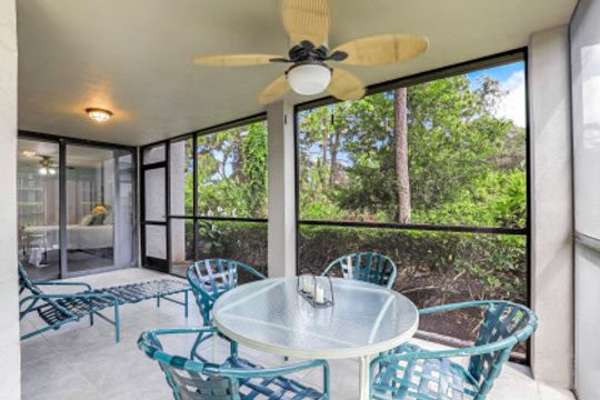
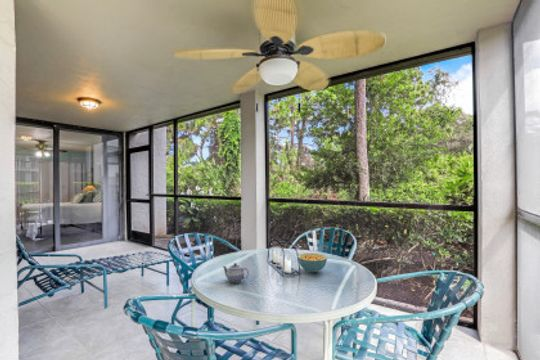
+ cereal bowl (312, 263)
+ teapot (235, 272)
